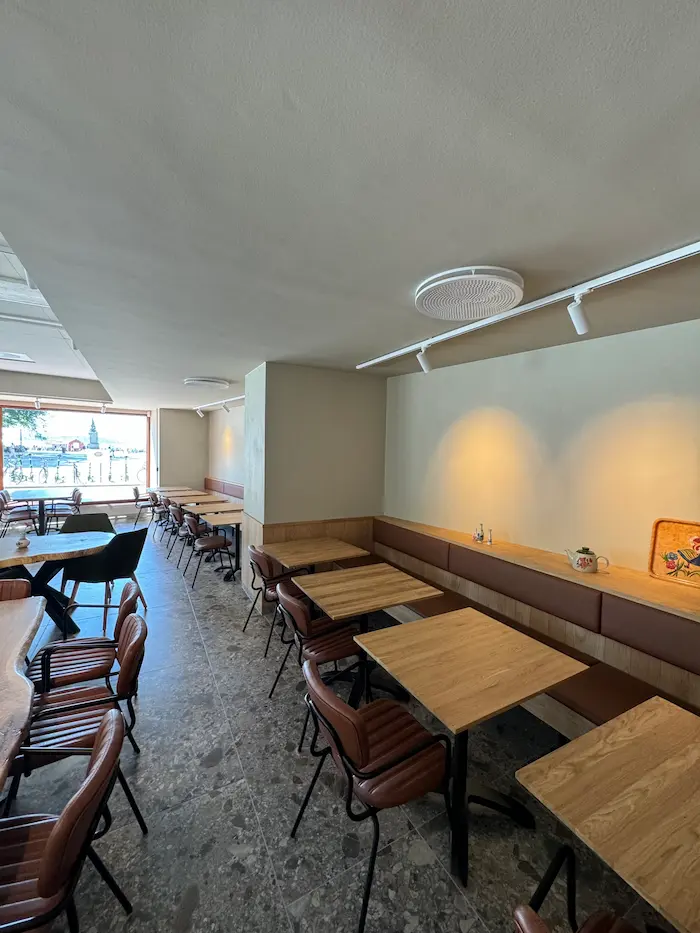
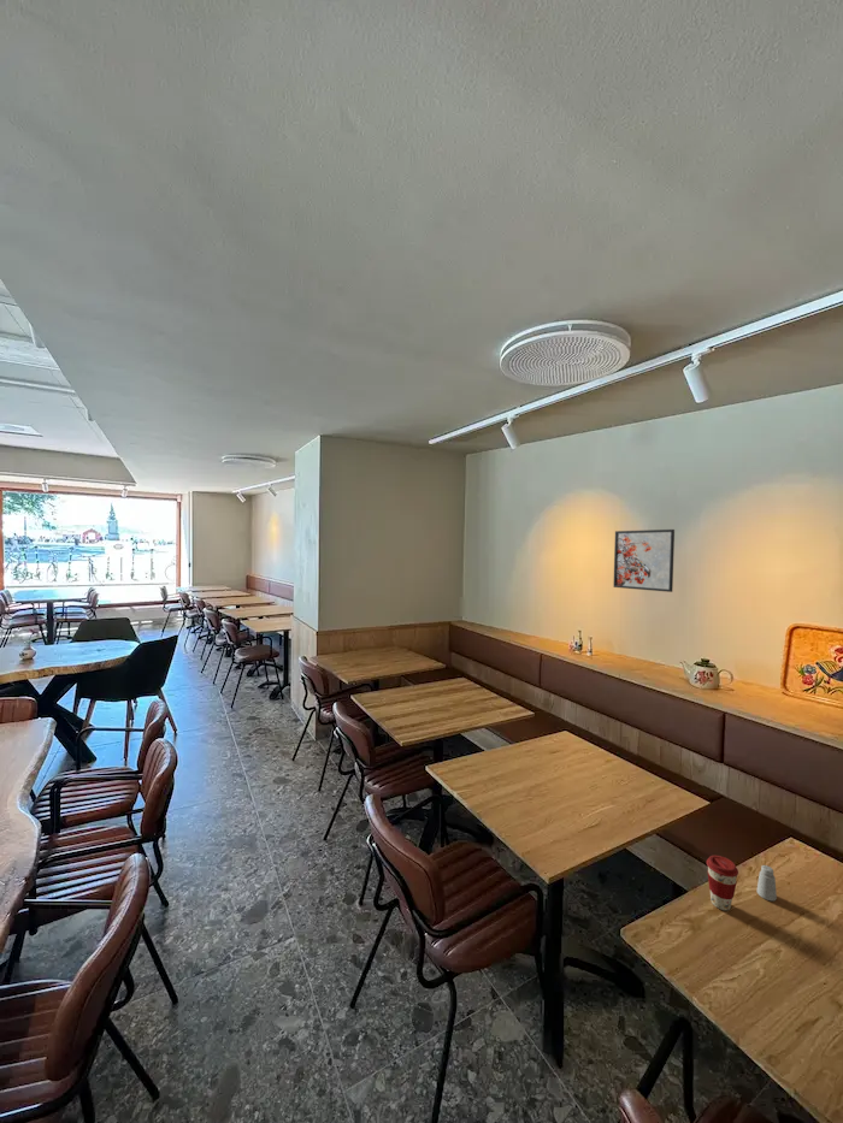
+ saltshaker (766, 881)
+ coffee cup (721, 882)
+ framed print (642, 560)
